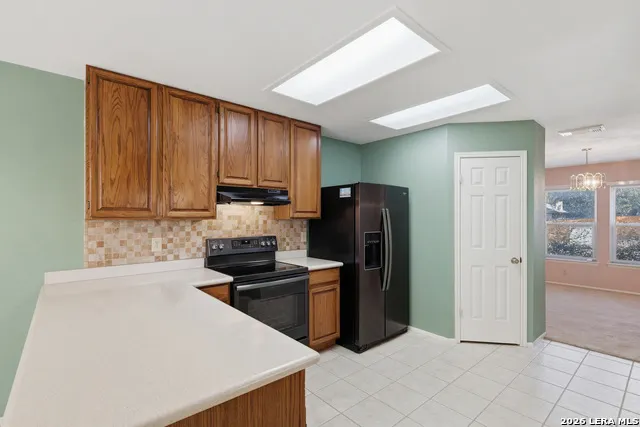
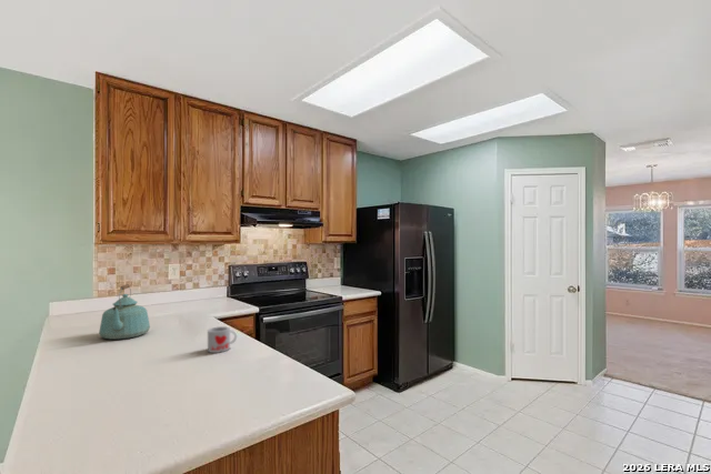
+ mug (222, 339)
+ kettle (123, 310)
